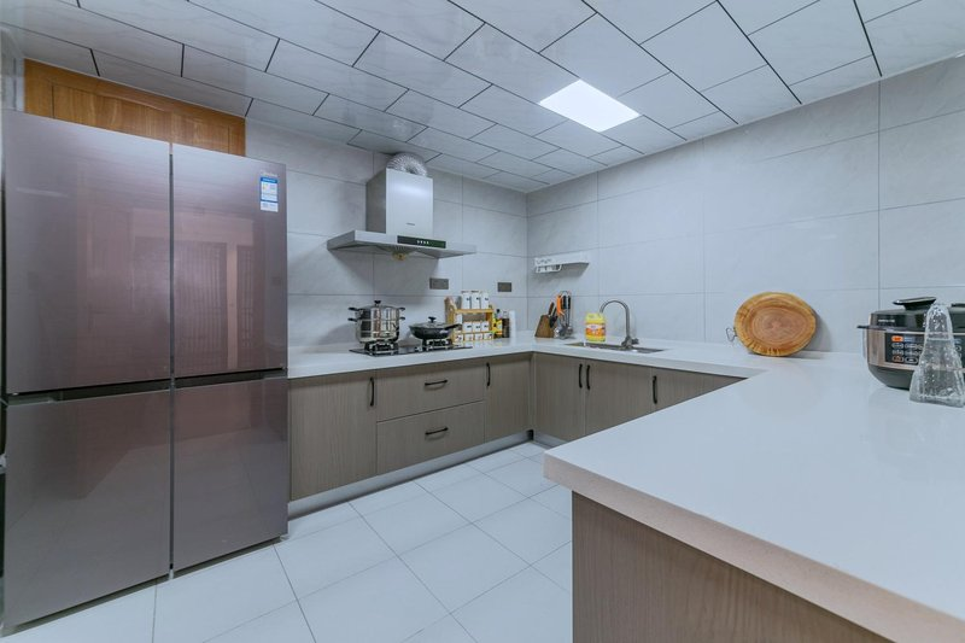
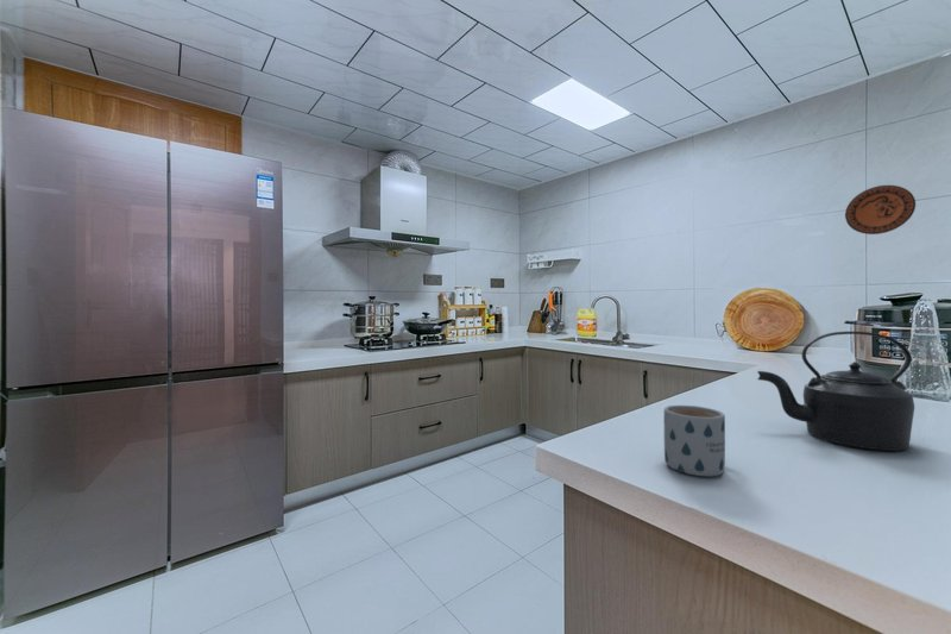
+ decorative plate (878, 209)
+ mug (699, 437)
+ kettle (830, 383)
